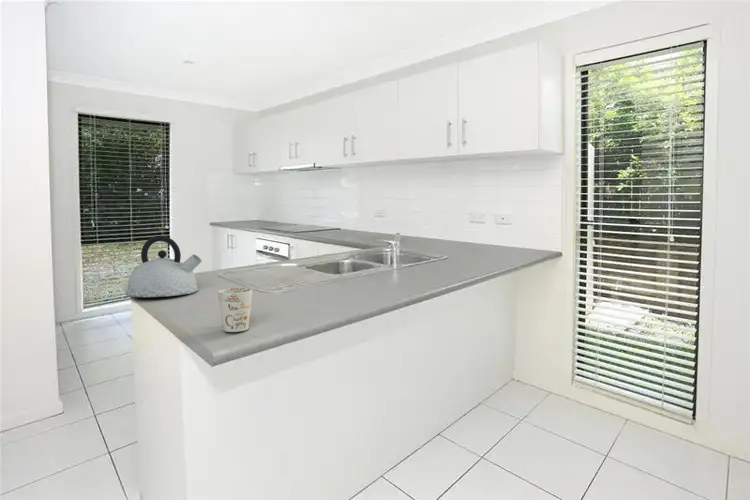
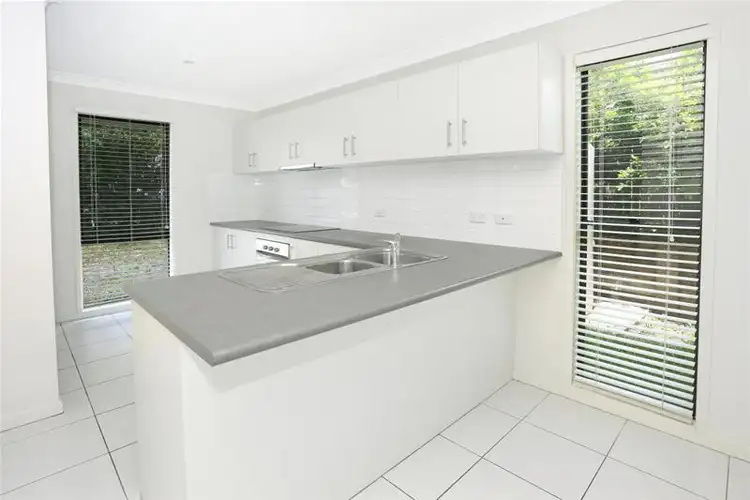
- mug (238, 308)
- kettle (165, 264)
